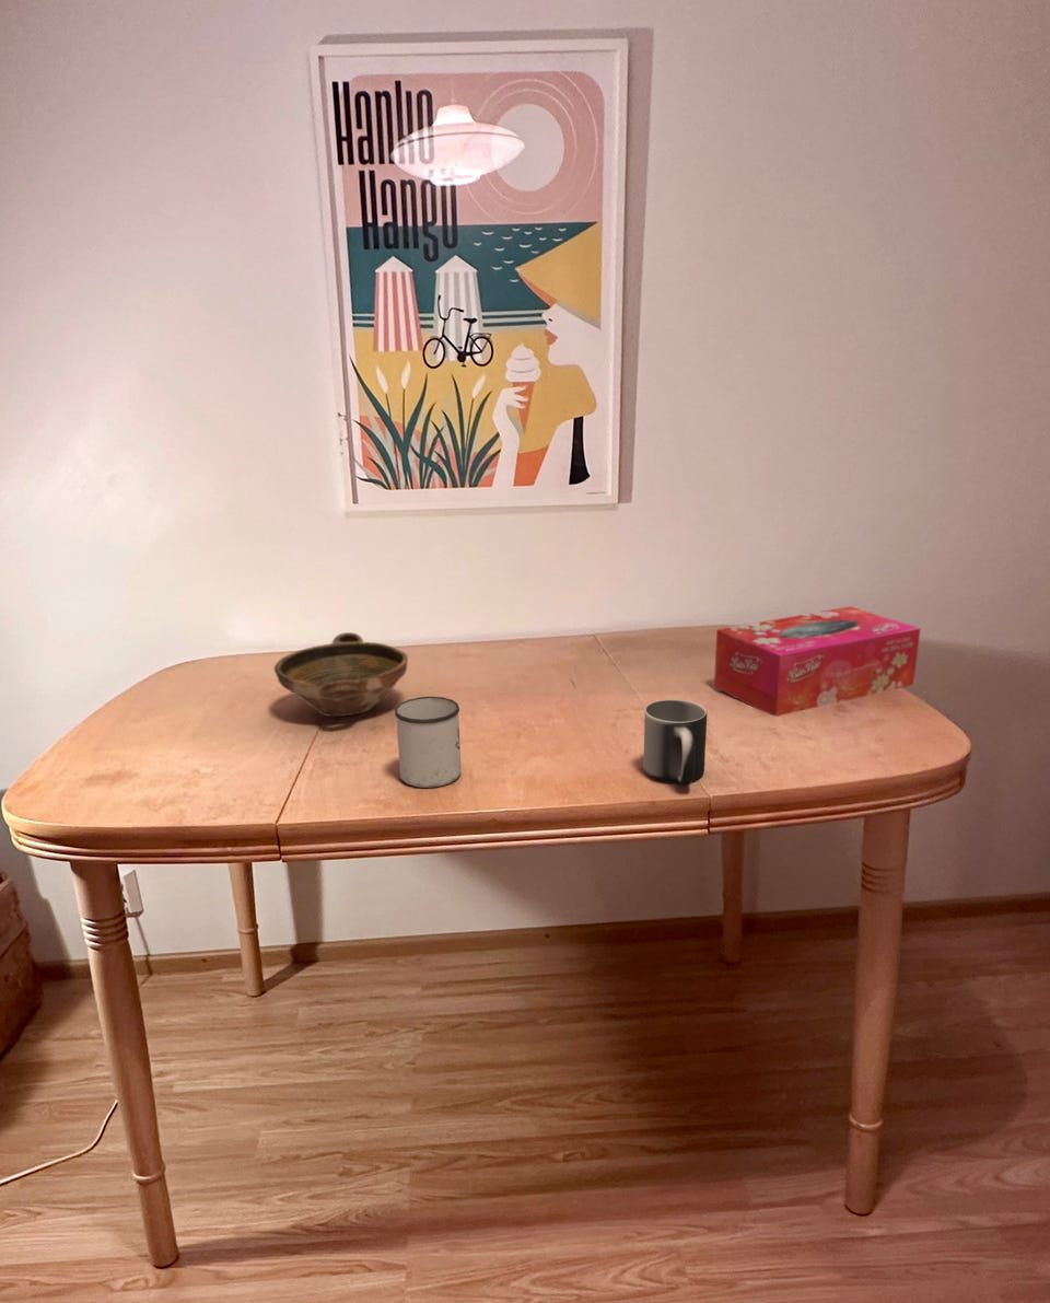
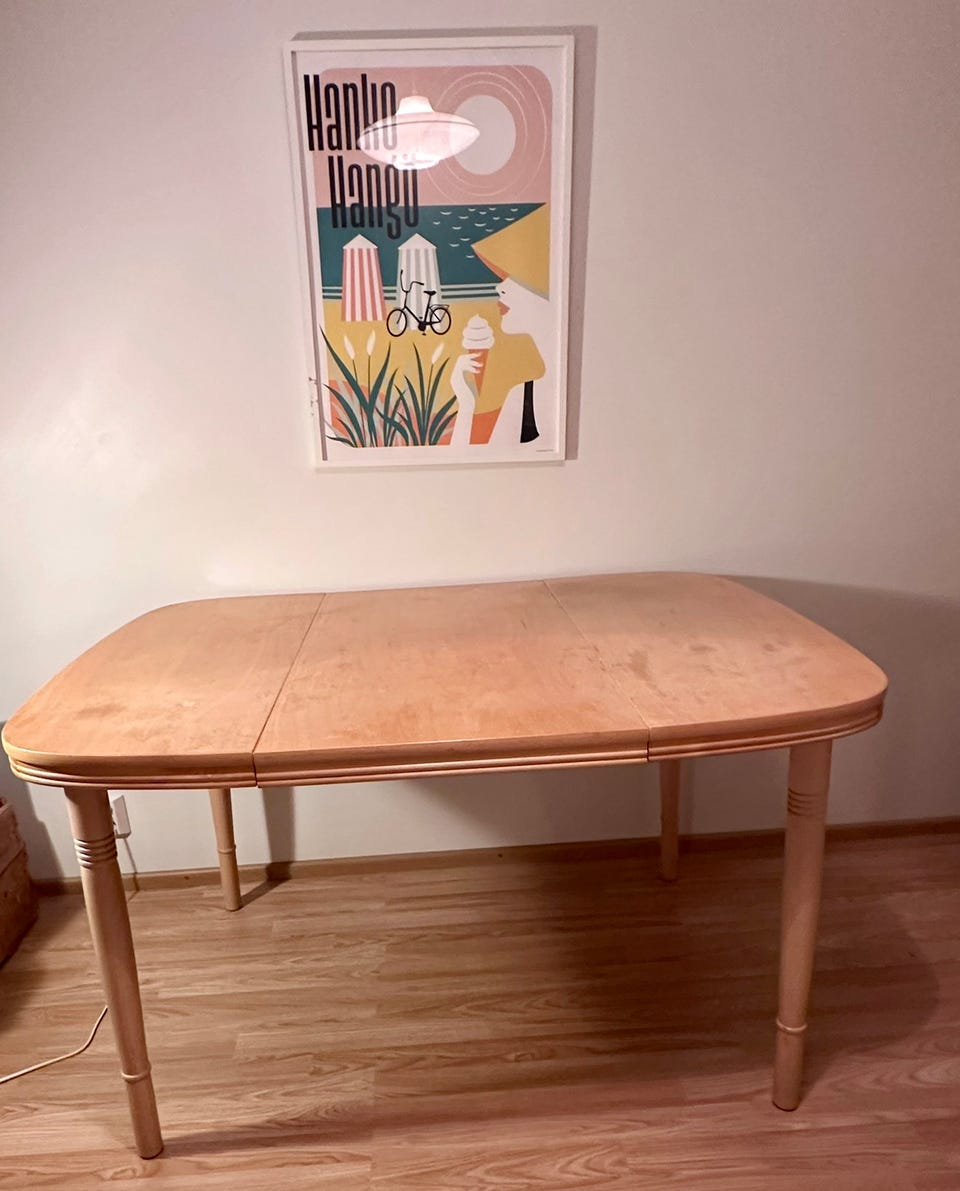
- mug (676, 747)
- mug (430, 736)
- tissue box (815, 658)
- bowl (343, 680)
